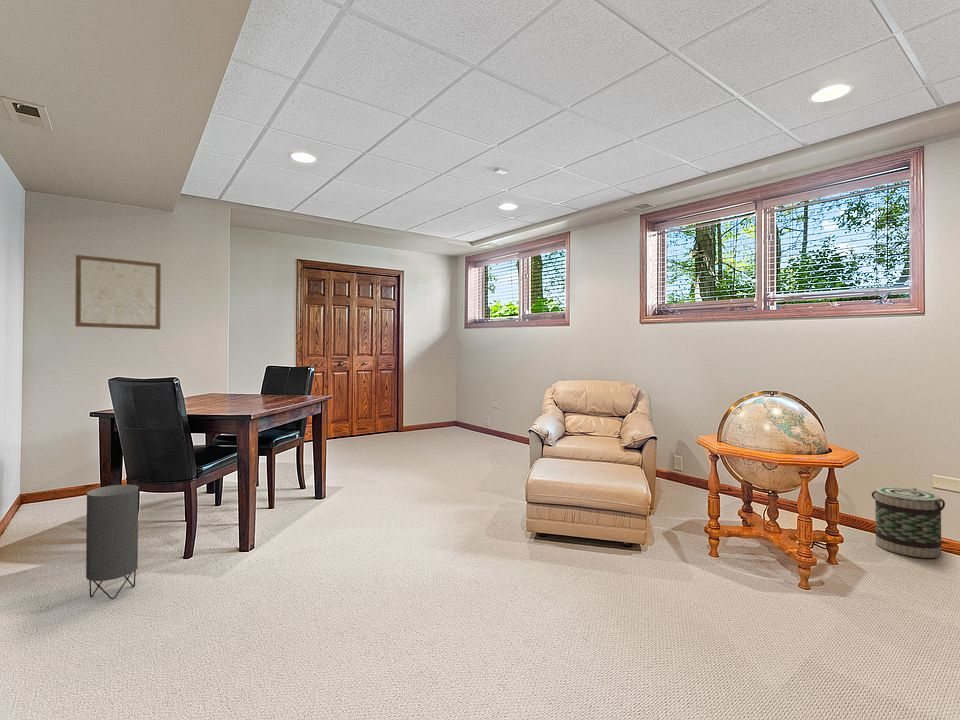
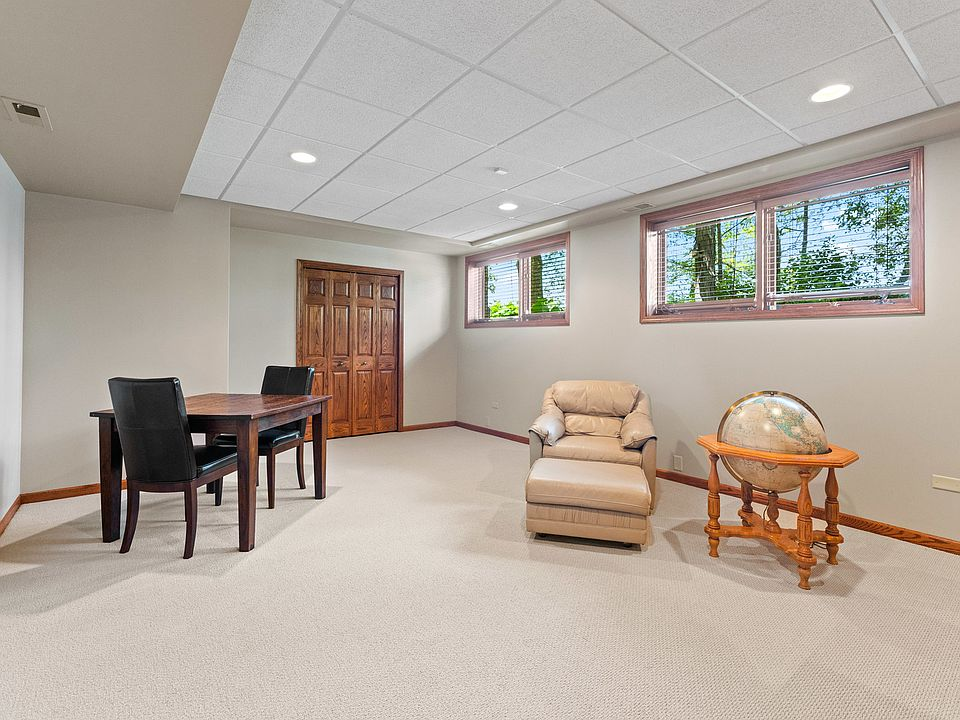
- speaker (112, 542)
- wall art (117, 295)
- basket (907, 519)
